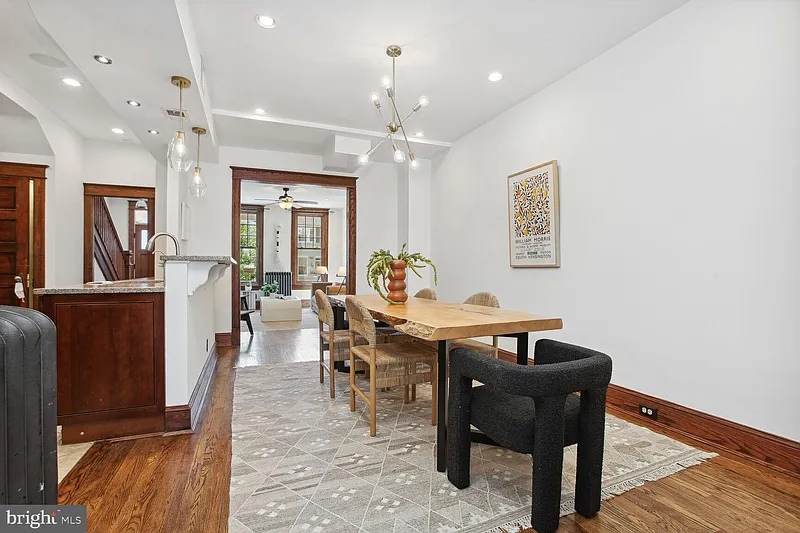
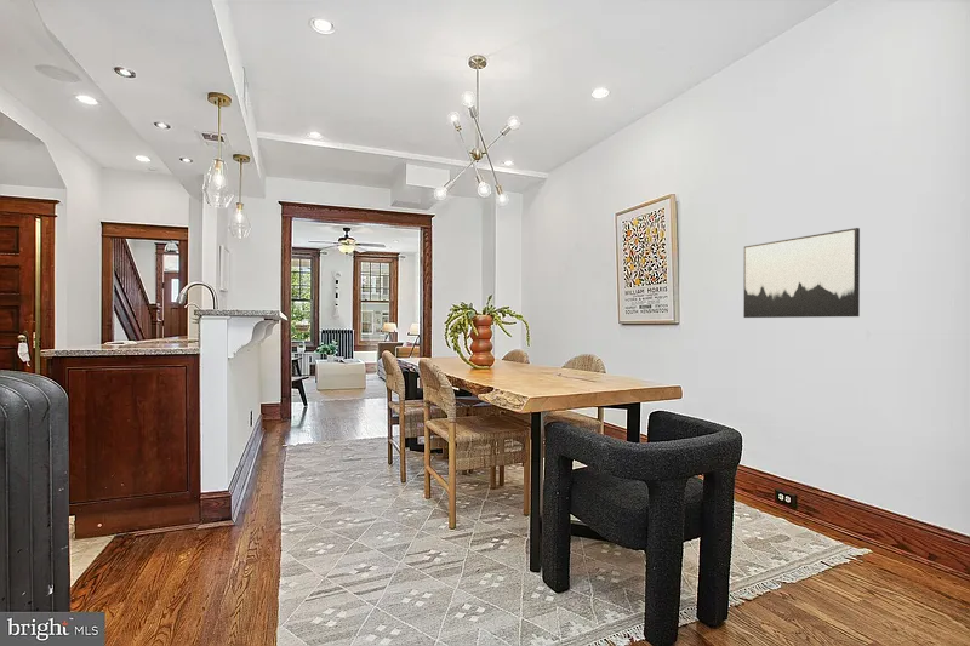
+ wall art (794, 278)
